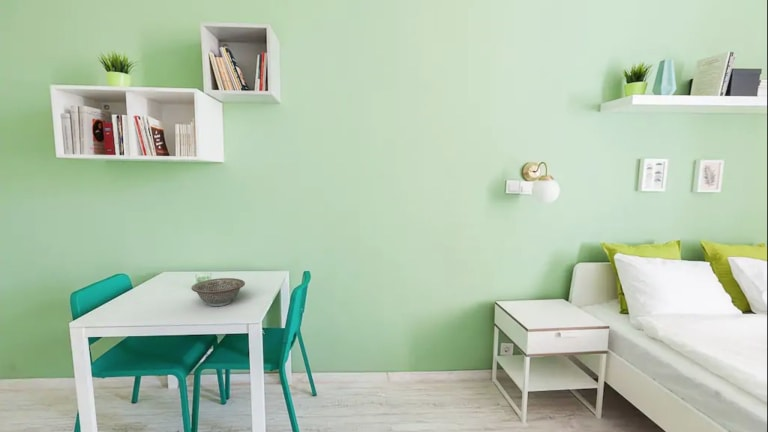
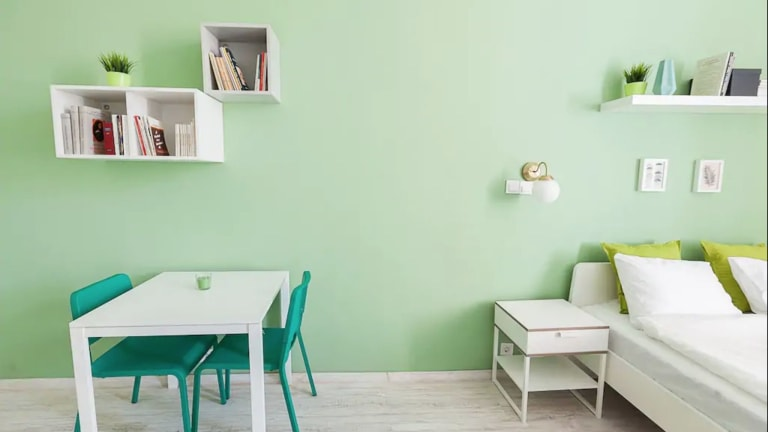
- decorative bowl (219, 293)
